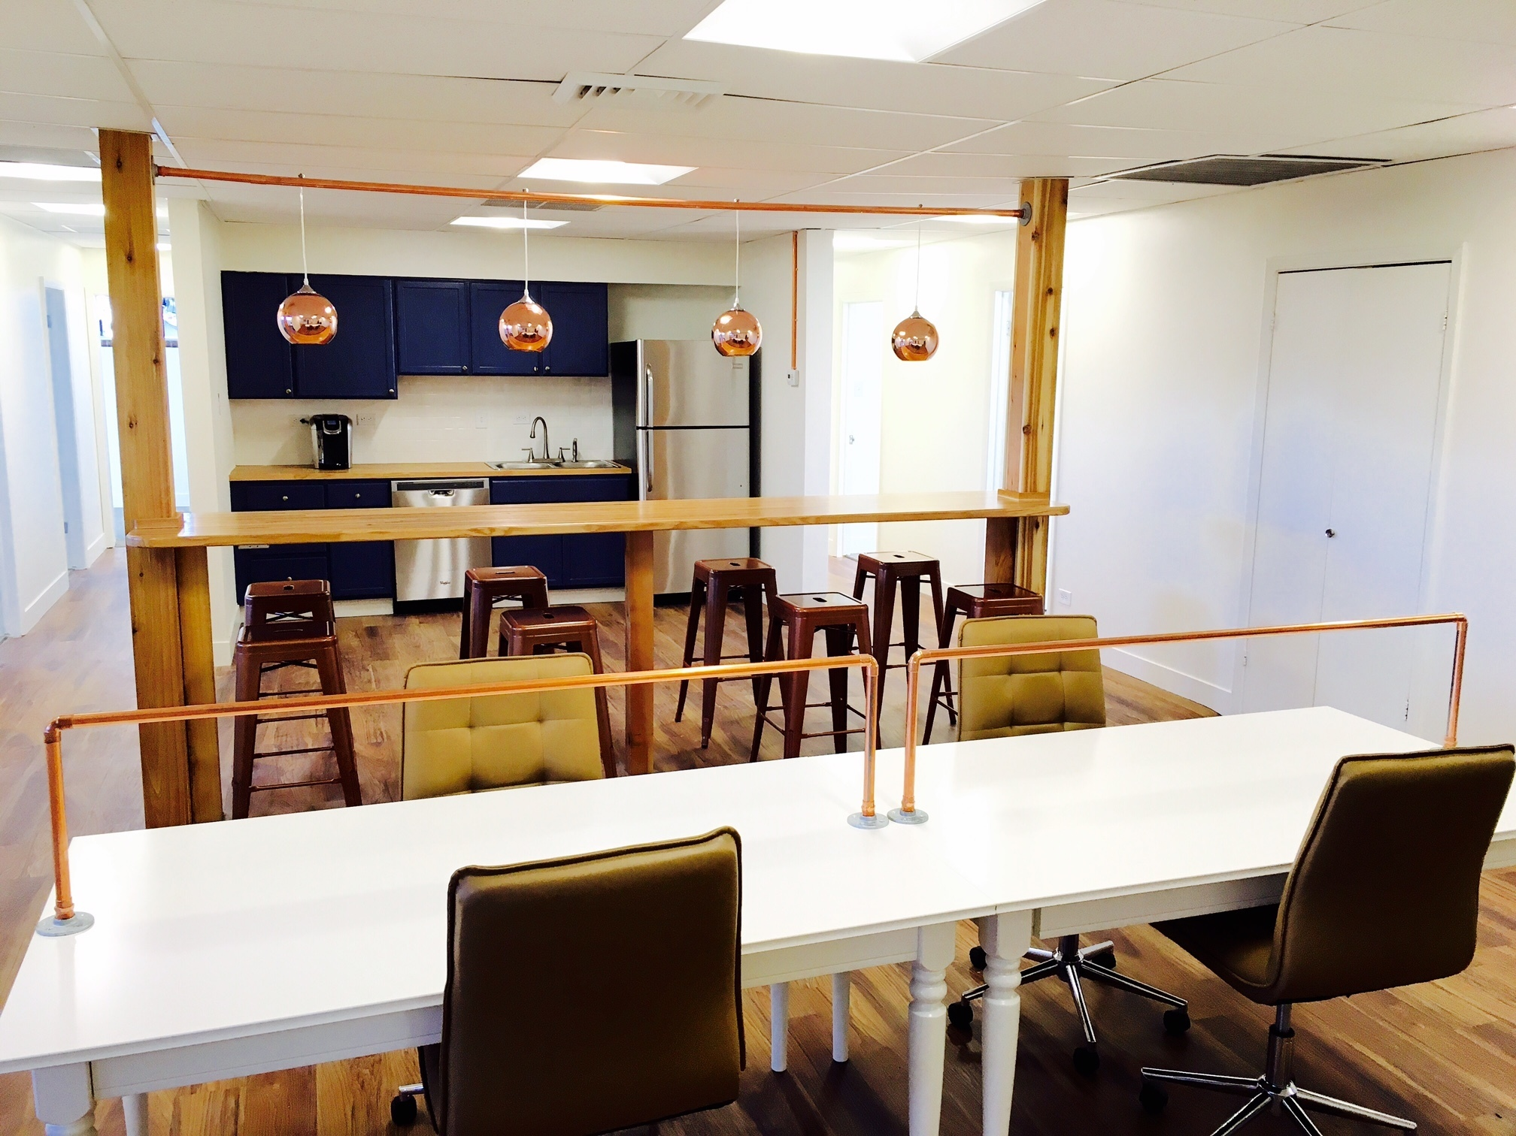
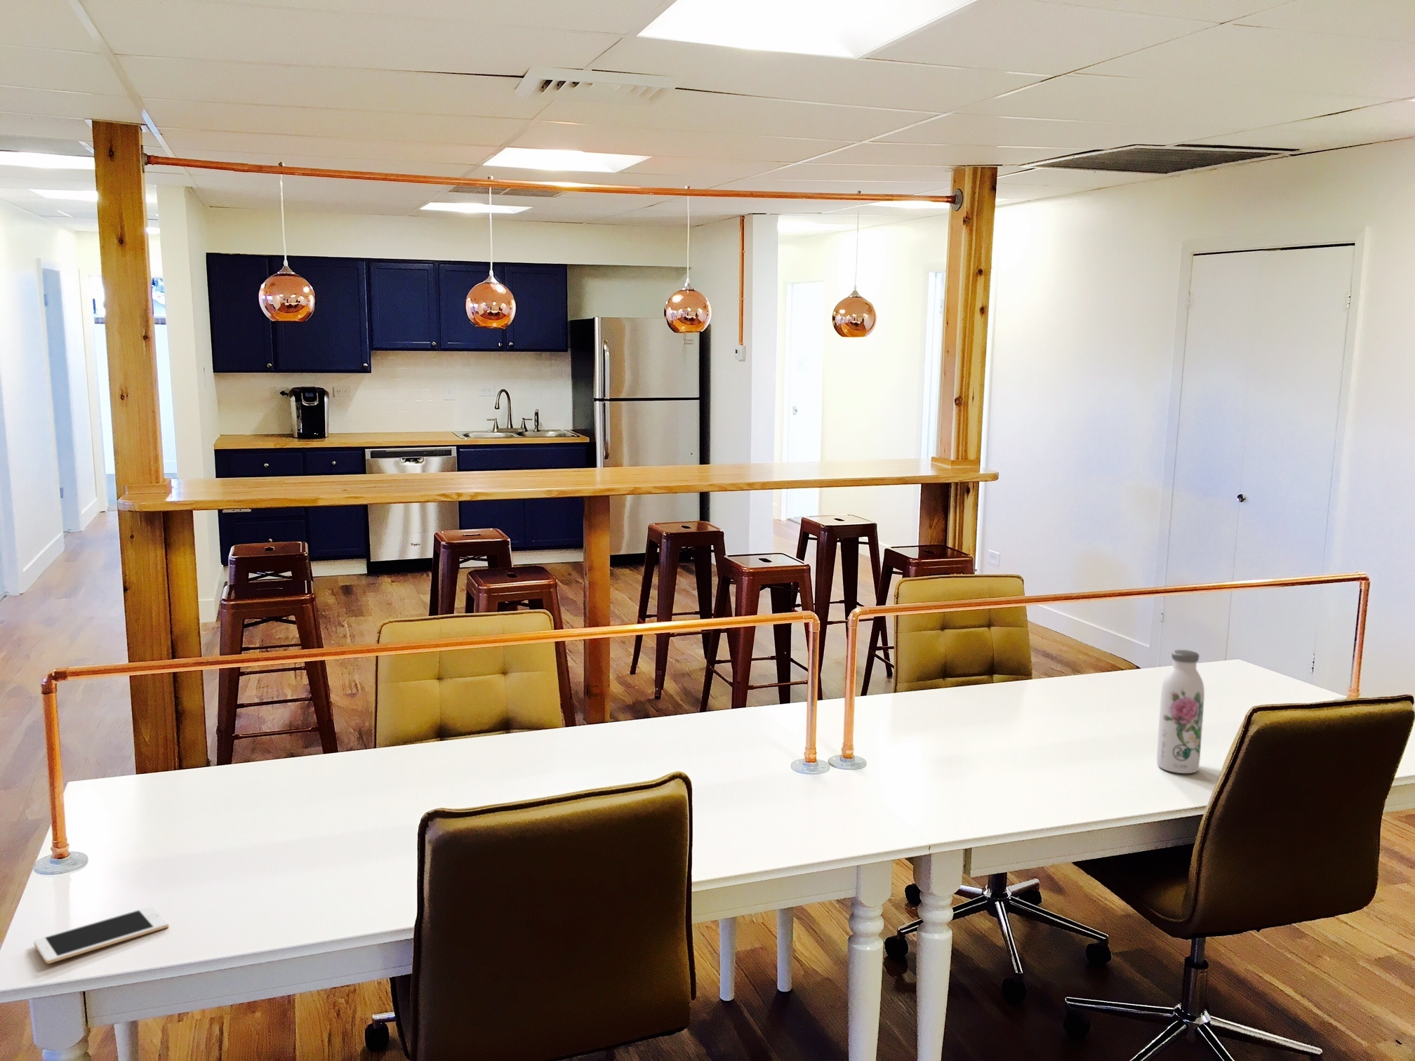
+ cell phone (103, 933)
+ water bottle (1181, 710)
